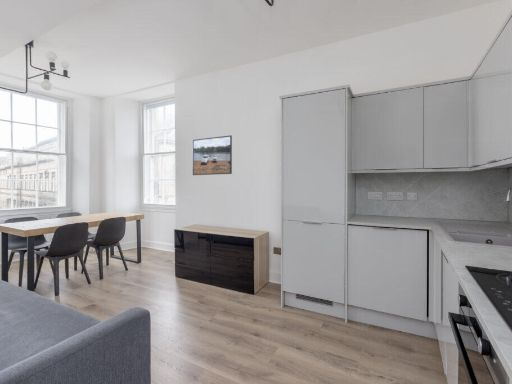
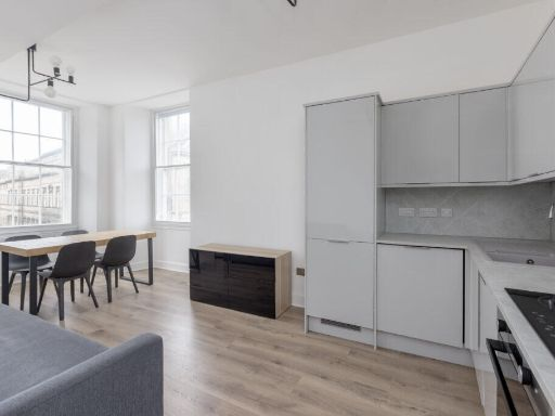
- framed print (211, 156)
